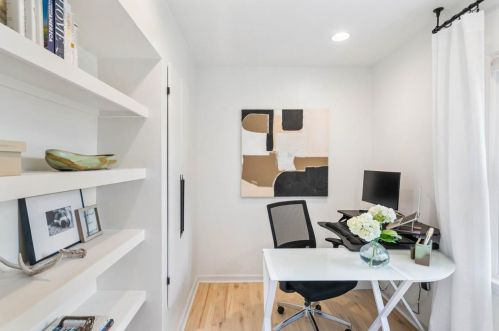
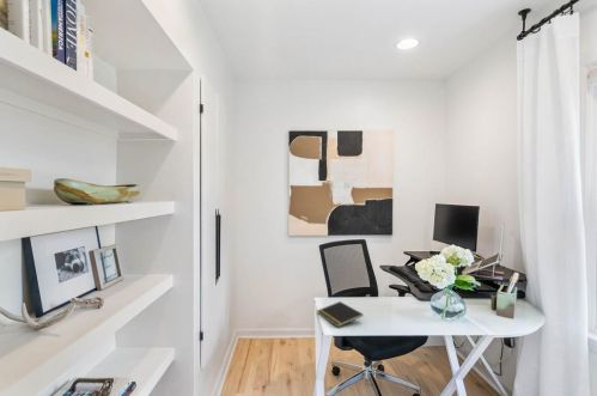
+ notepad (339, 312)
